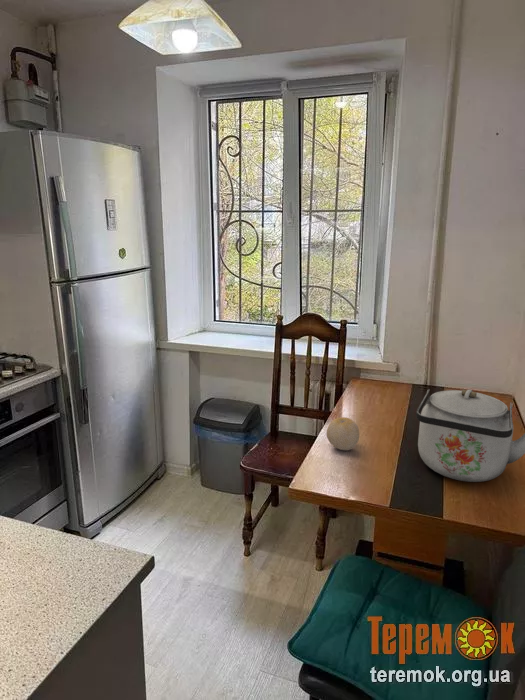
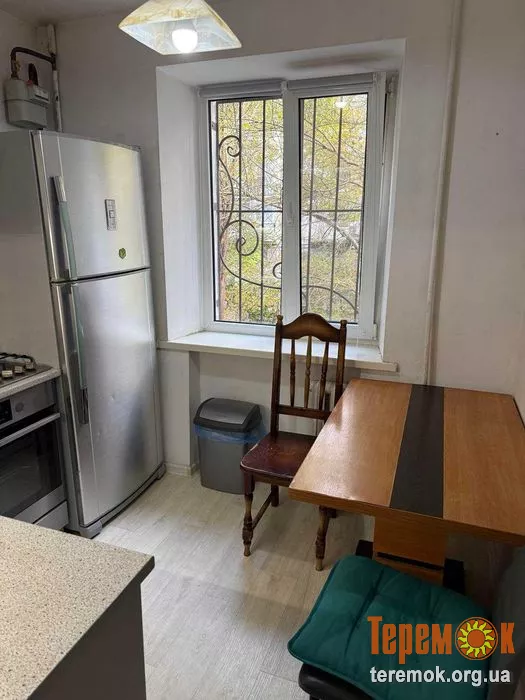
- fruit (343, 434)
- kettle (474, 432)
